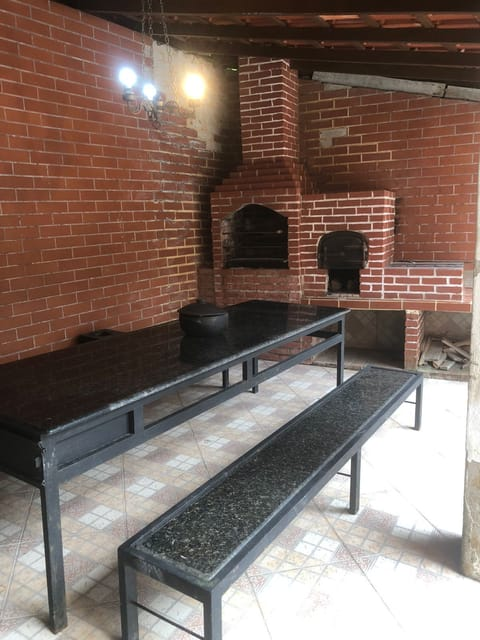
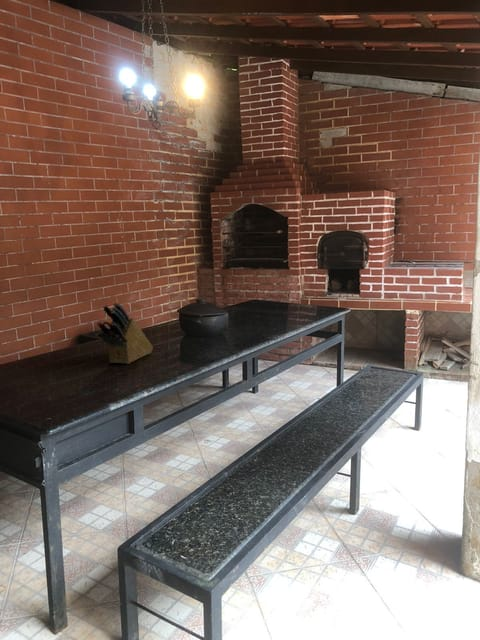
+ knife block (125, 330)
